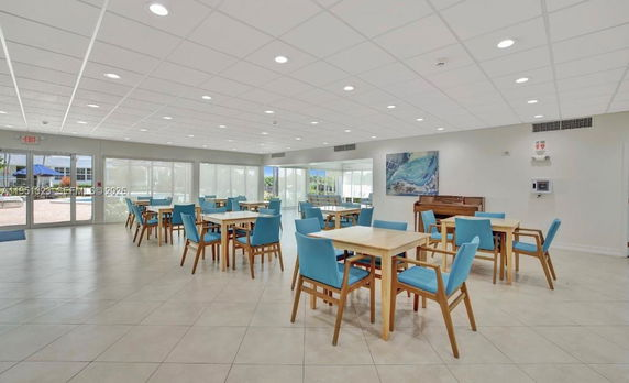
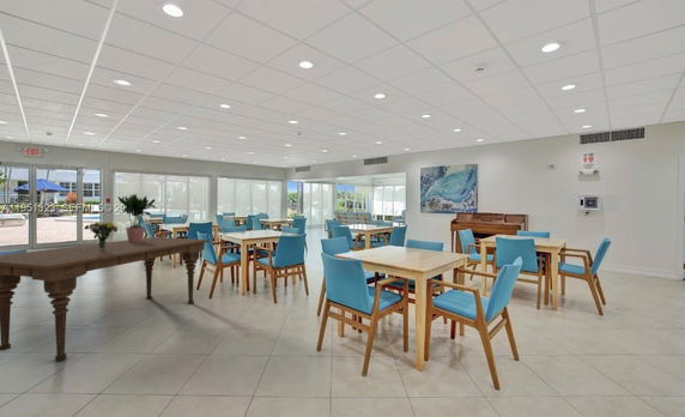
+ potted plant (138, 217)
+ bouquet (102, 235)
+ dining table (110, 266)
